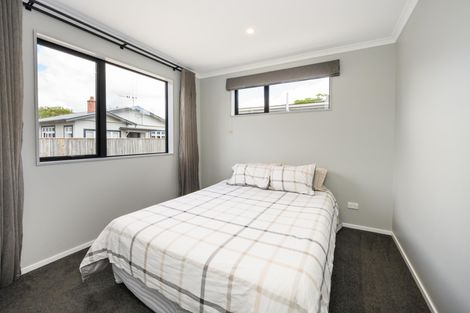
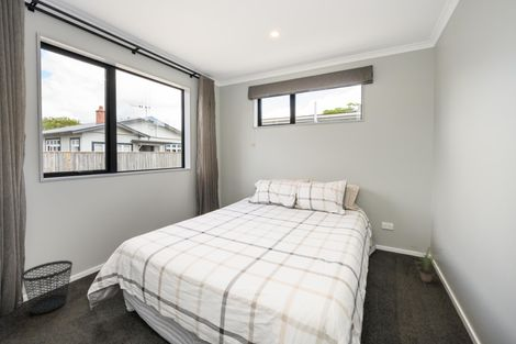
+ potted plant (425, 263)
+ wastebasket (48, 286)
